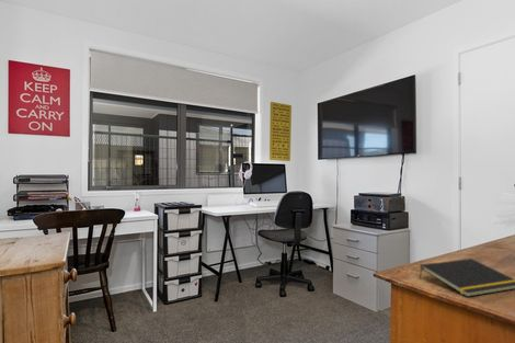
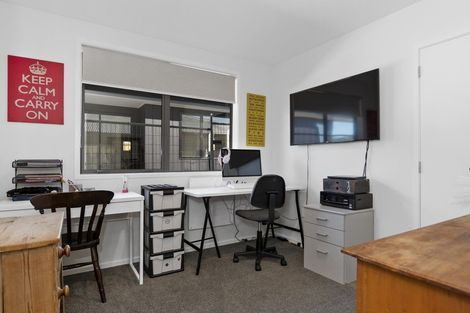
- notepad (469, 275)
